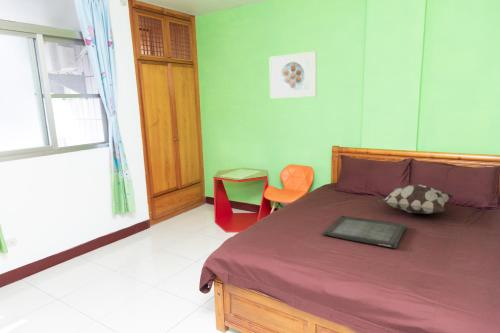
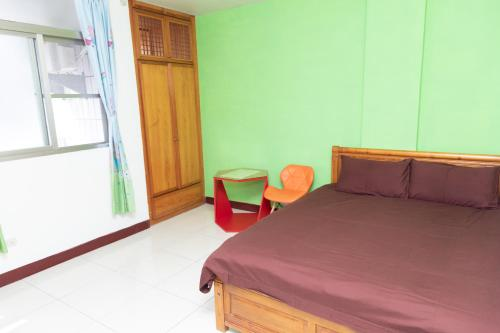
- serving tray (365, 229)
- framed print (292, 76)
- decorative pillow (415, 199)
